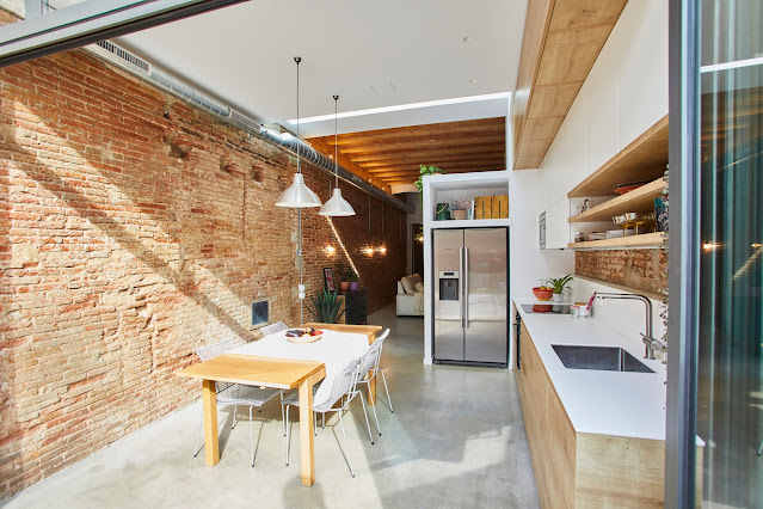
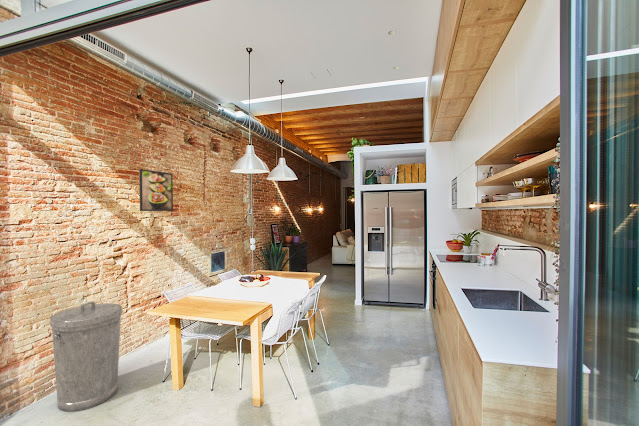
+ trash can (88, 349)
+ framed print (157, 191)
